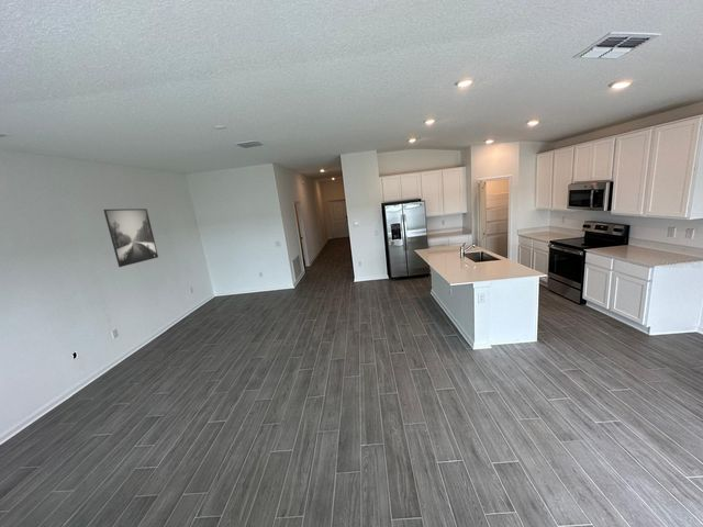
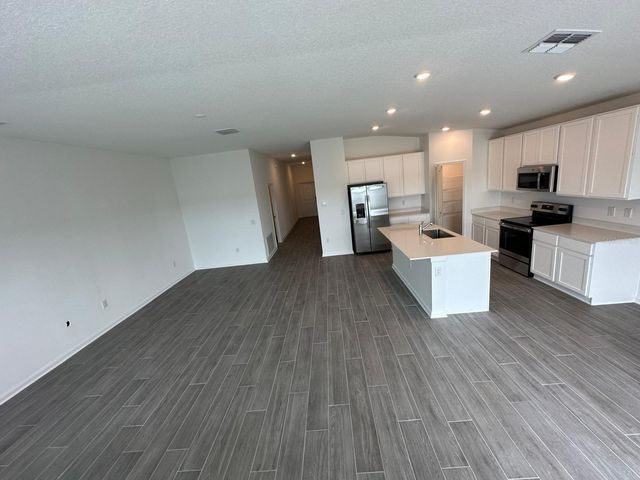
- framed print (133, 235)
